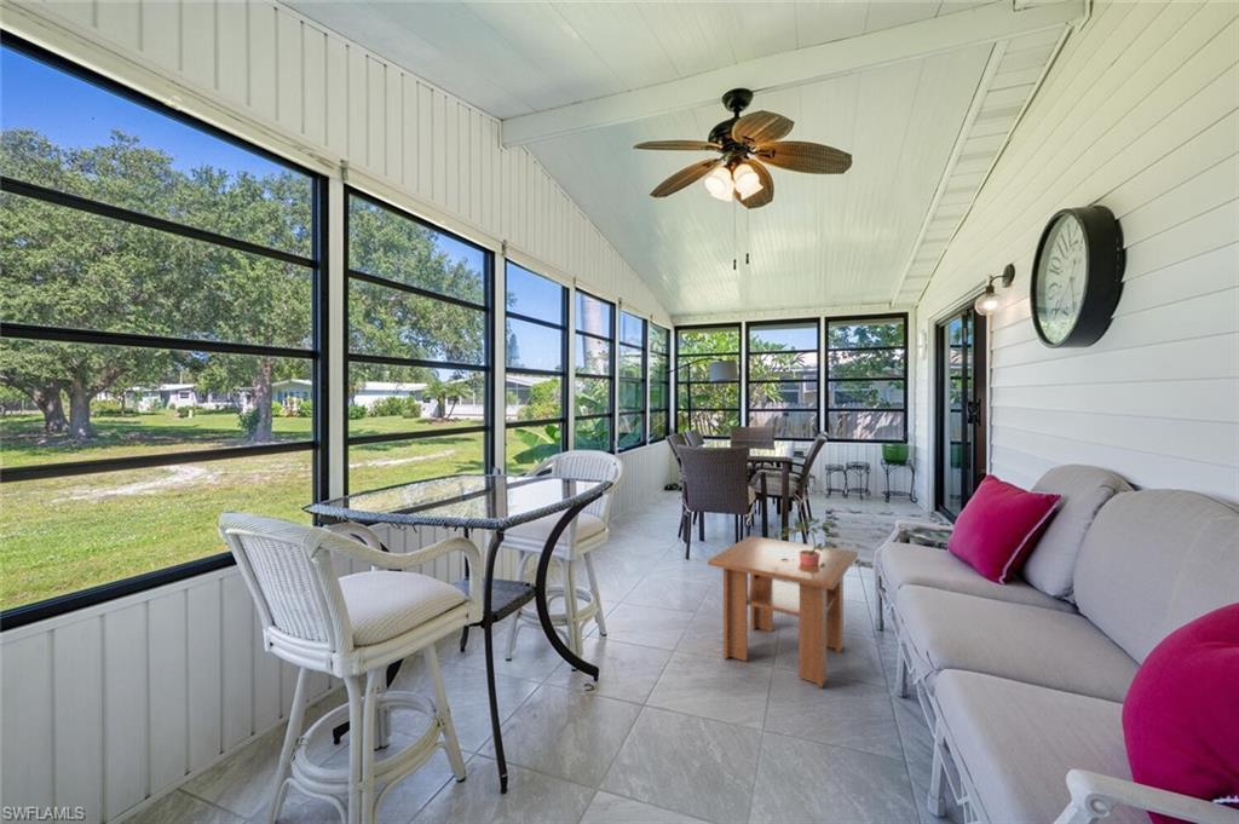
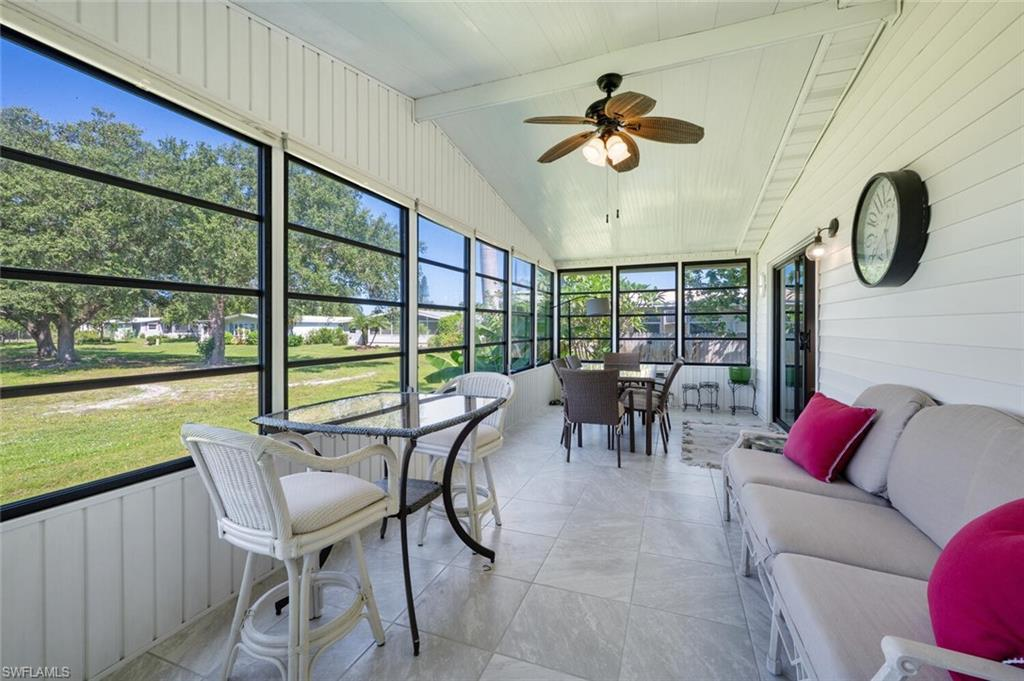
- coffee table (784, 604)
- potted plant (799, 531)
